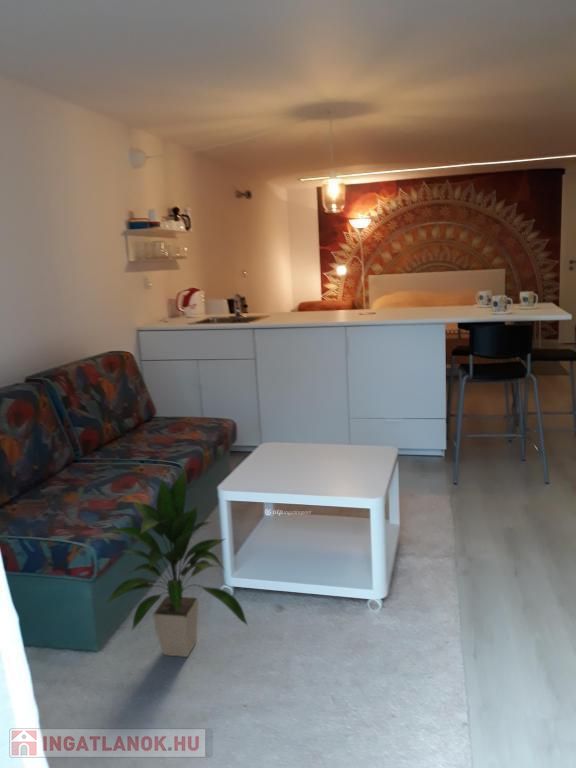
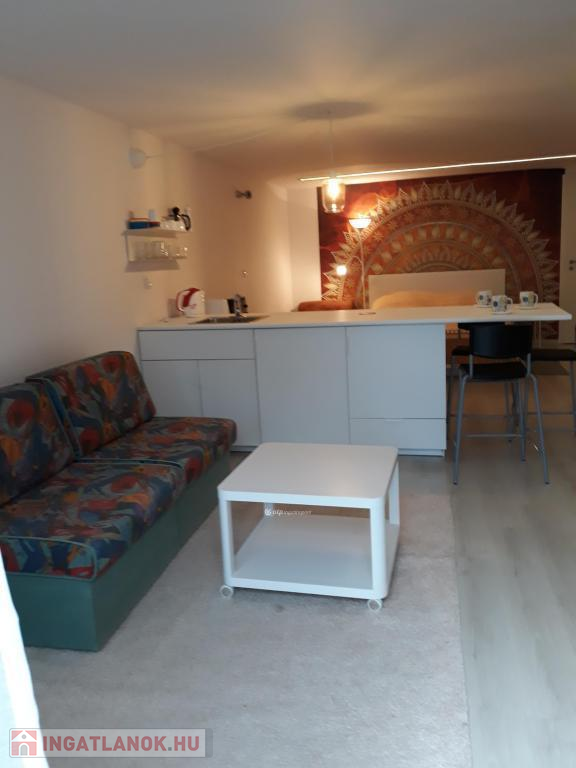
- indoor plant (175, 569)
